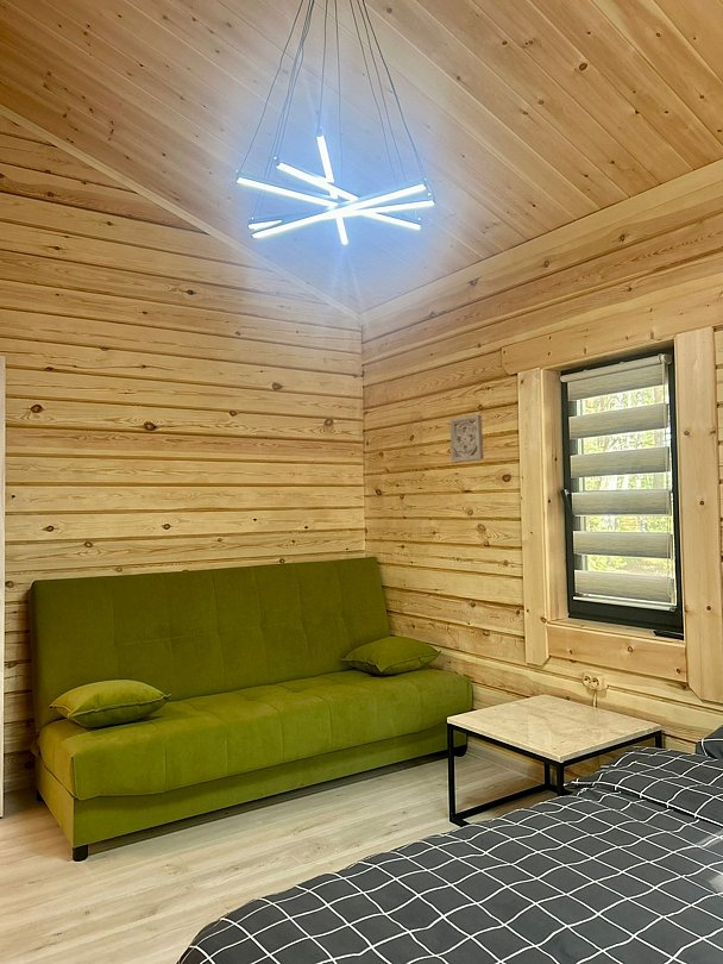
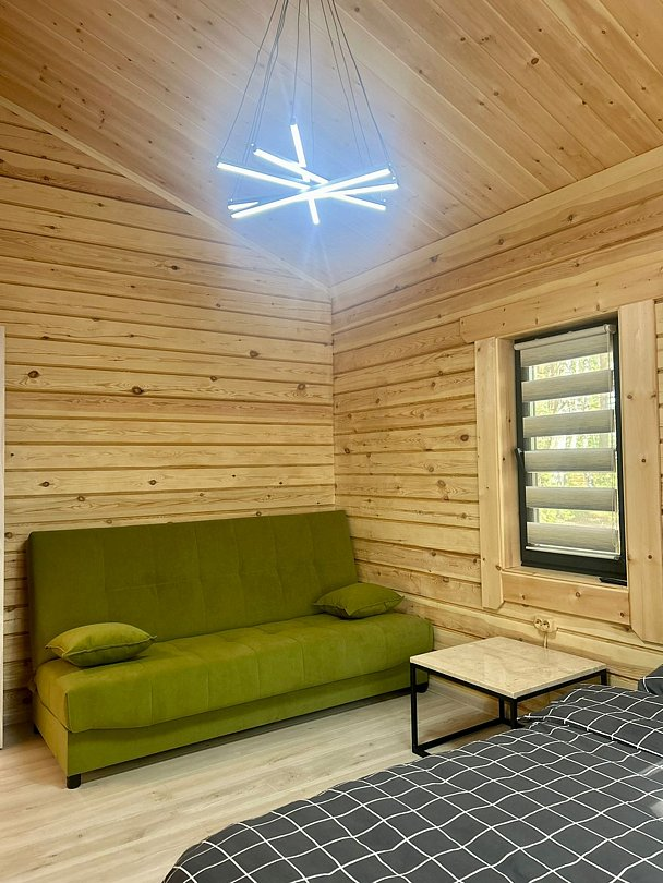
- wall ornament (466, 439)
